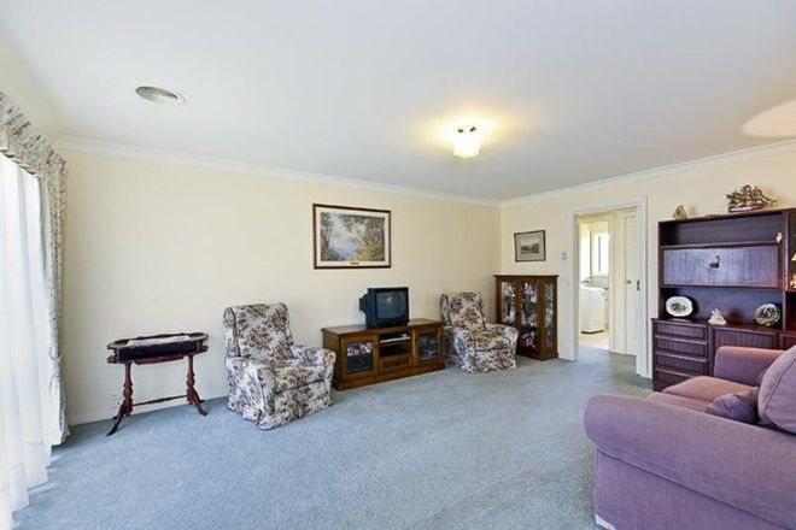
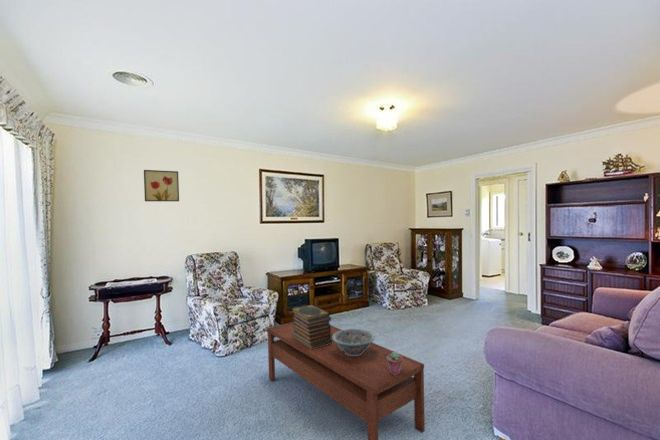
+ coffee table (334, 372)
+ book stack (310, 325)
+ potted succulent (394, 361)
+ wall art (161, 186)
+ decorative bowl (353, 344)
